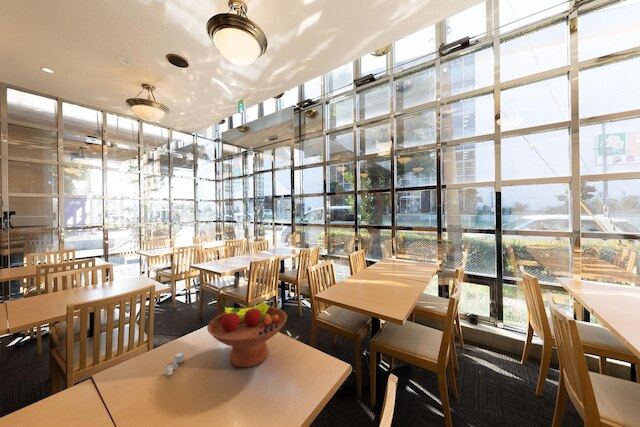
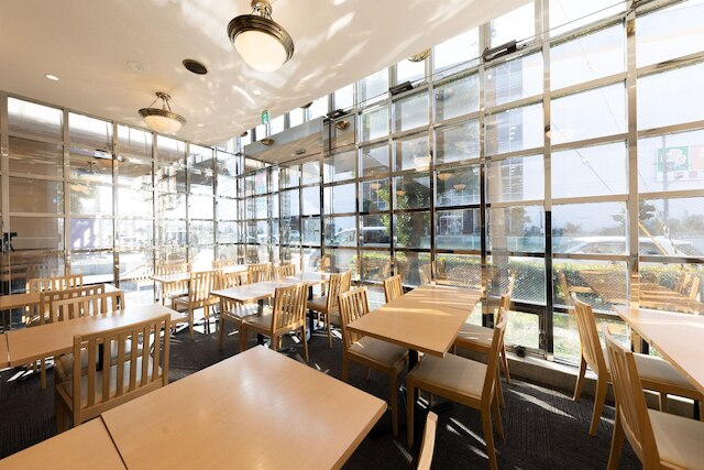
- fruit bowl (249, 331)
- salt and pepper shaker set (174, 363)
